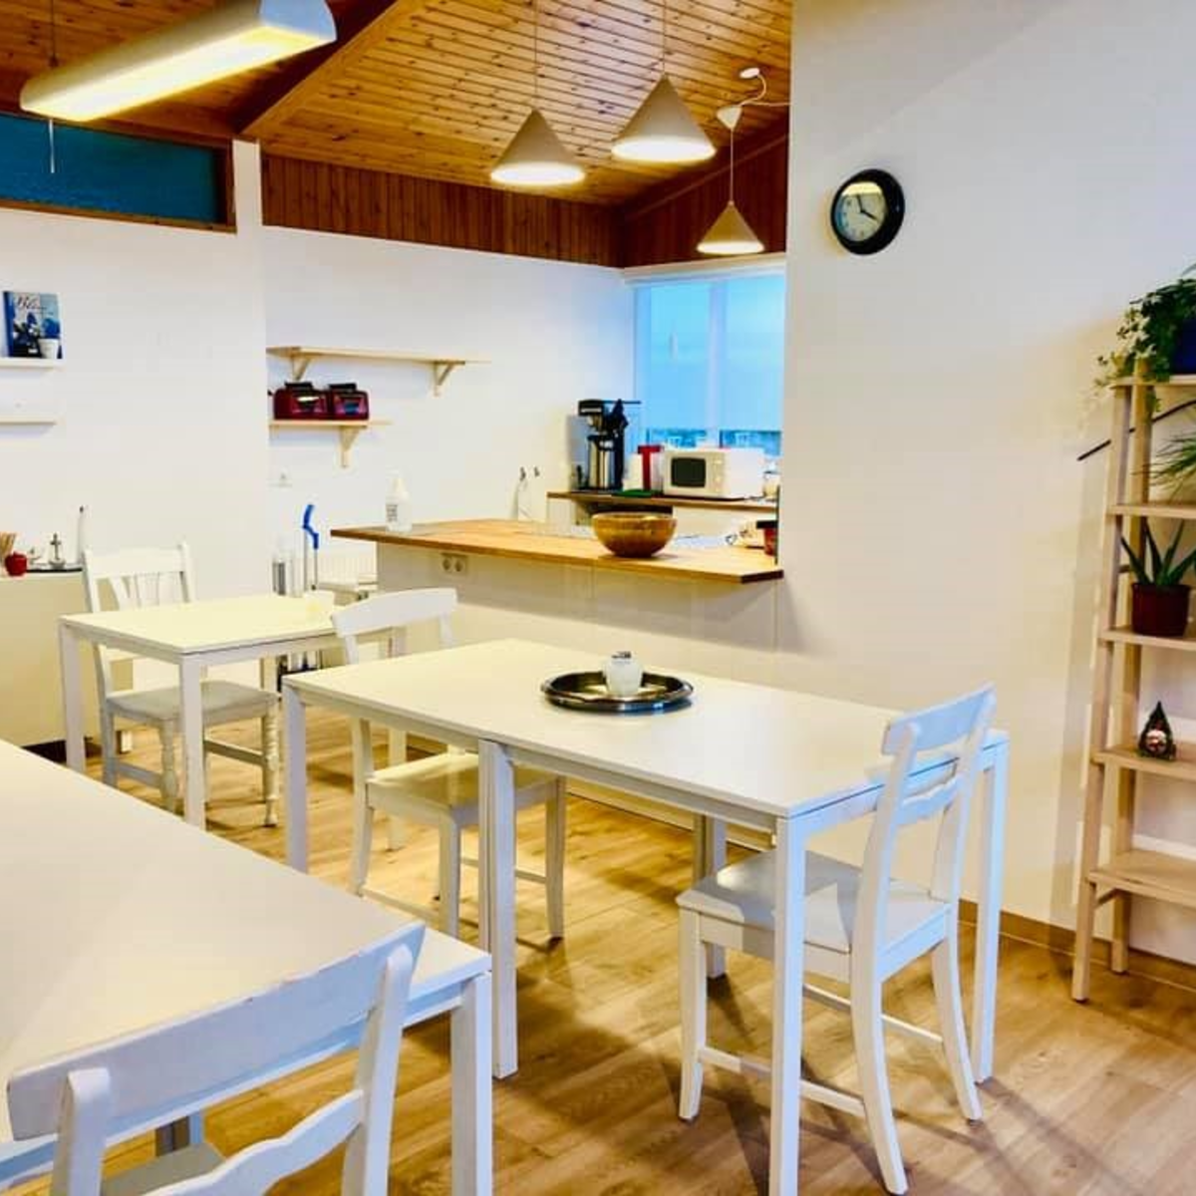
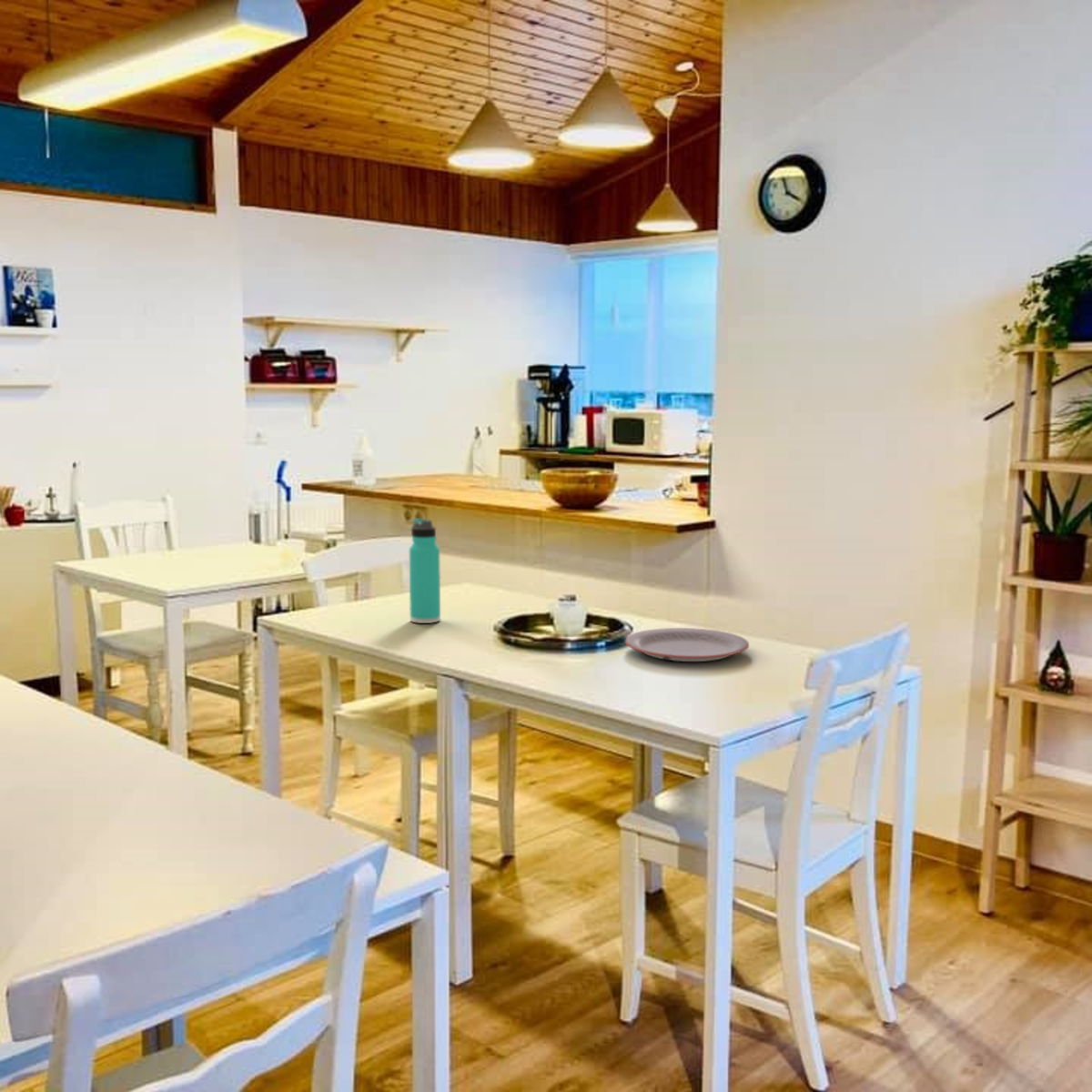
+ thermos bottle (424, 570)
+ plate (686, 646)
